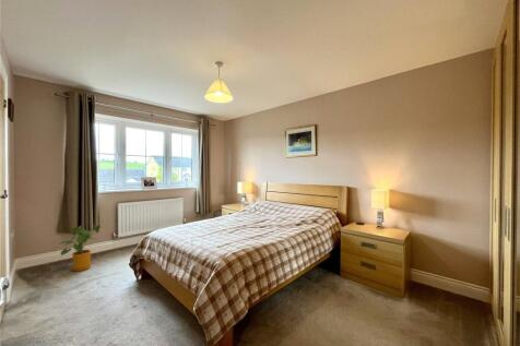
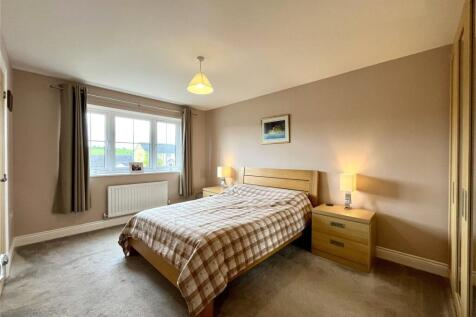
- house plant (80, 248)
